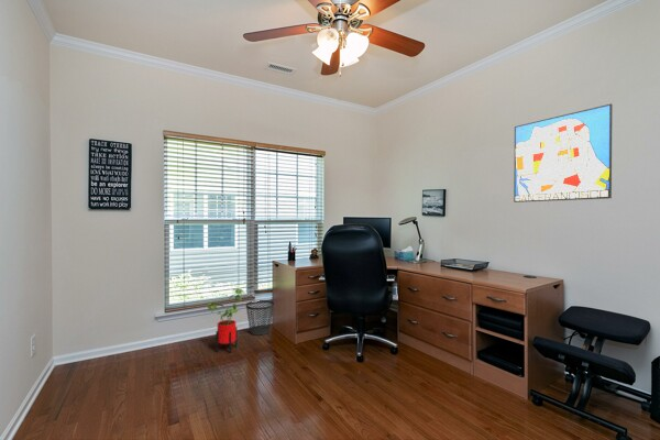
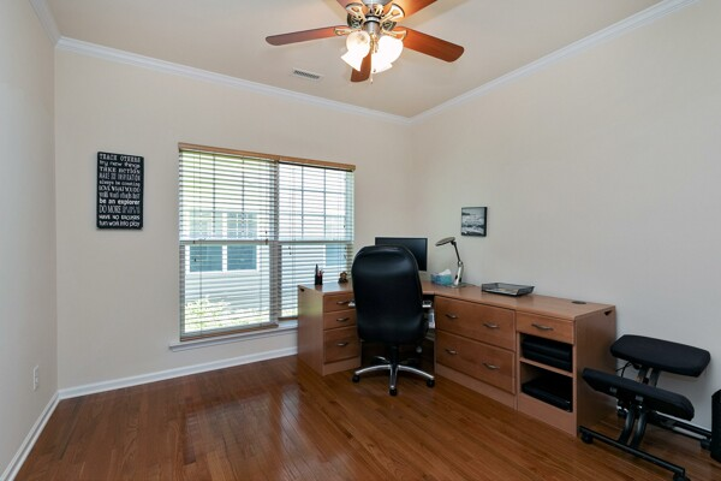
- house plant (229, 319)
- wastebasket (260, 318)
- wall art (557, 158)
